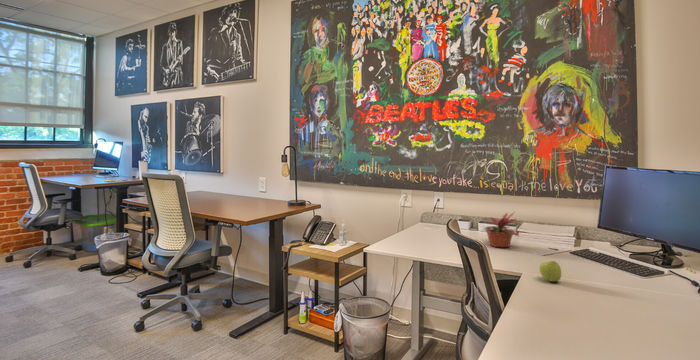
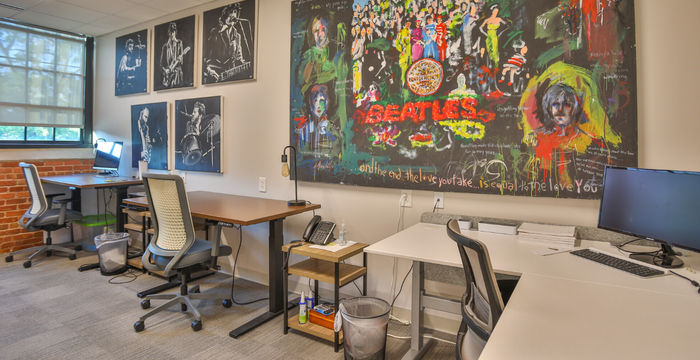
- apple (550, 270)
- potted plant (500, 226)
